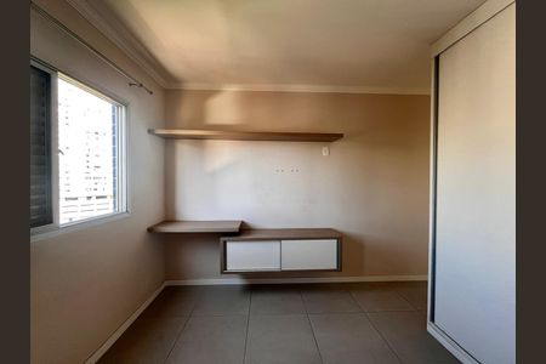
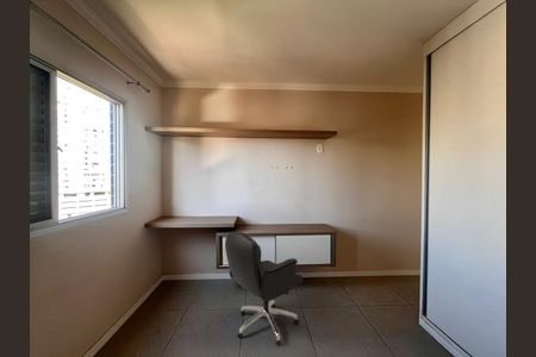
+ office chair (262, 277)
